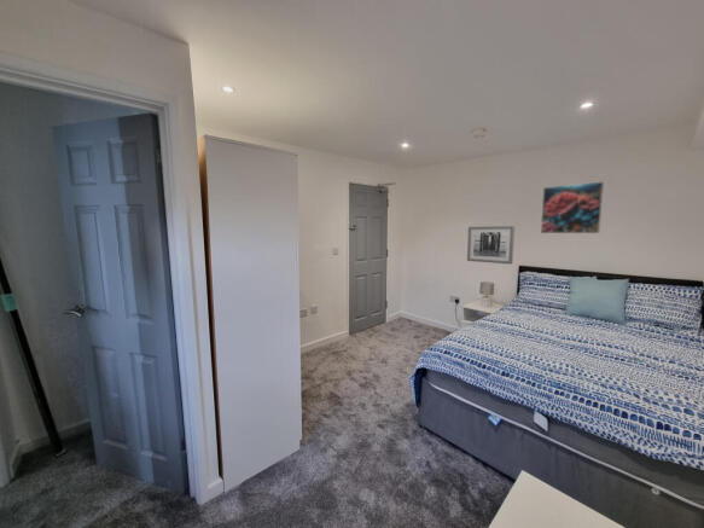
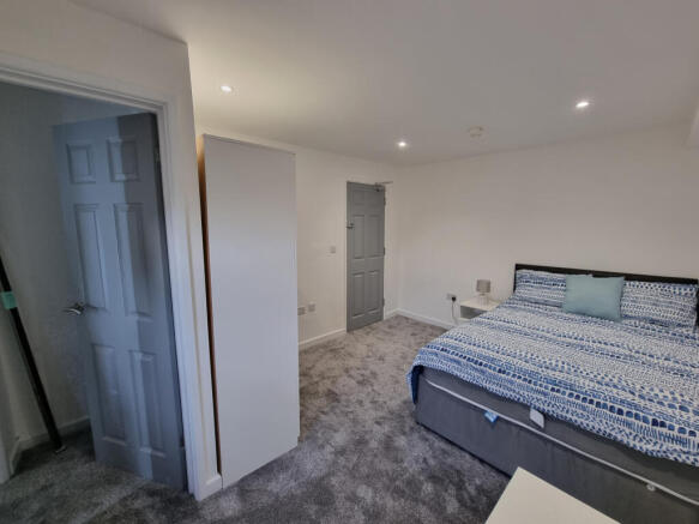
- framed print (570, 209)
- wall art (489, 244)
